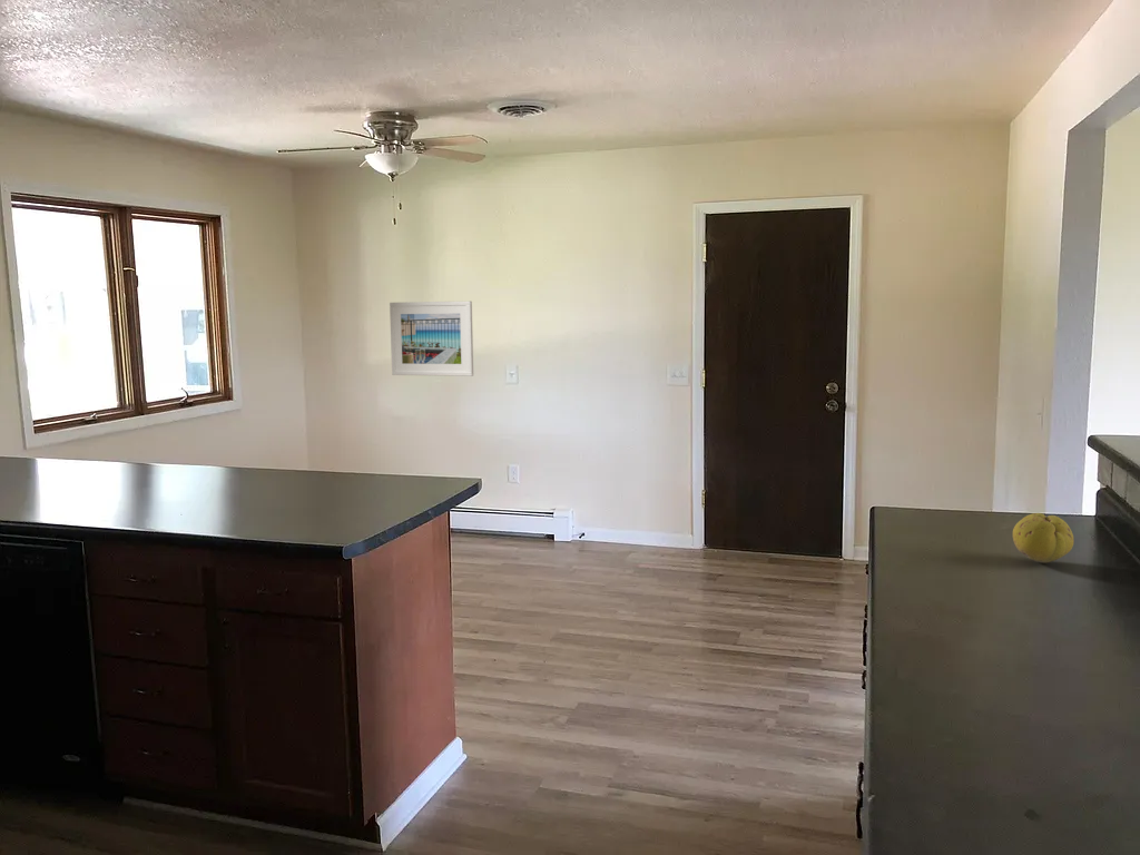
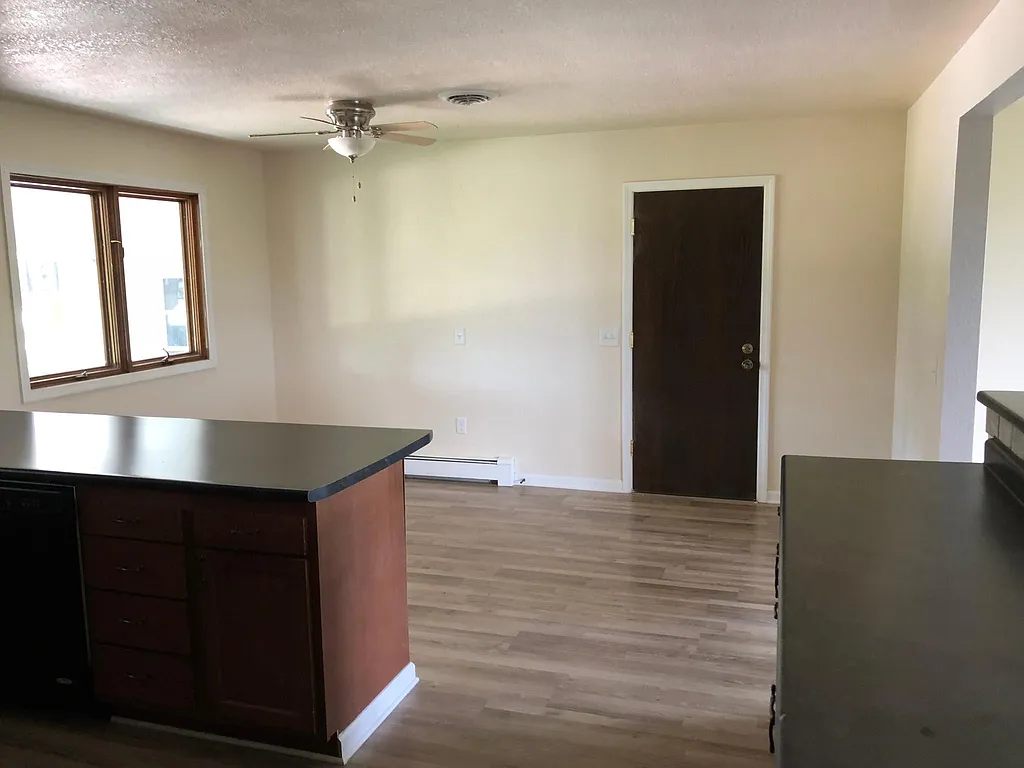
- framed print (431, 338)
- fruit (1041, 538)
